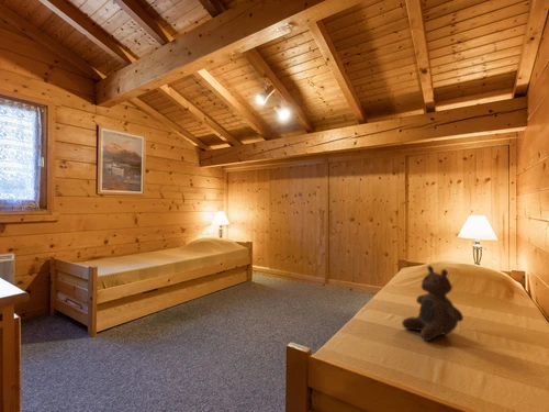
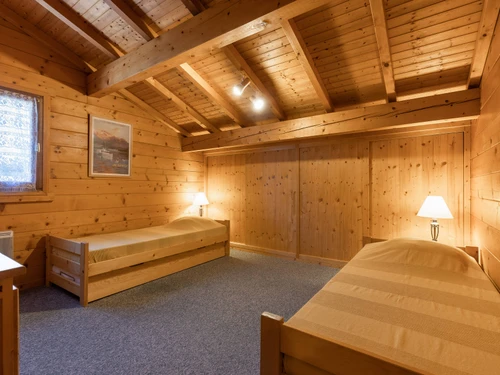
- teddy bear (429, 300)
